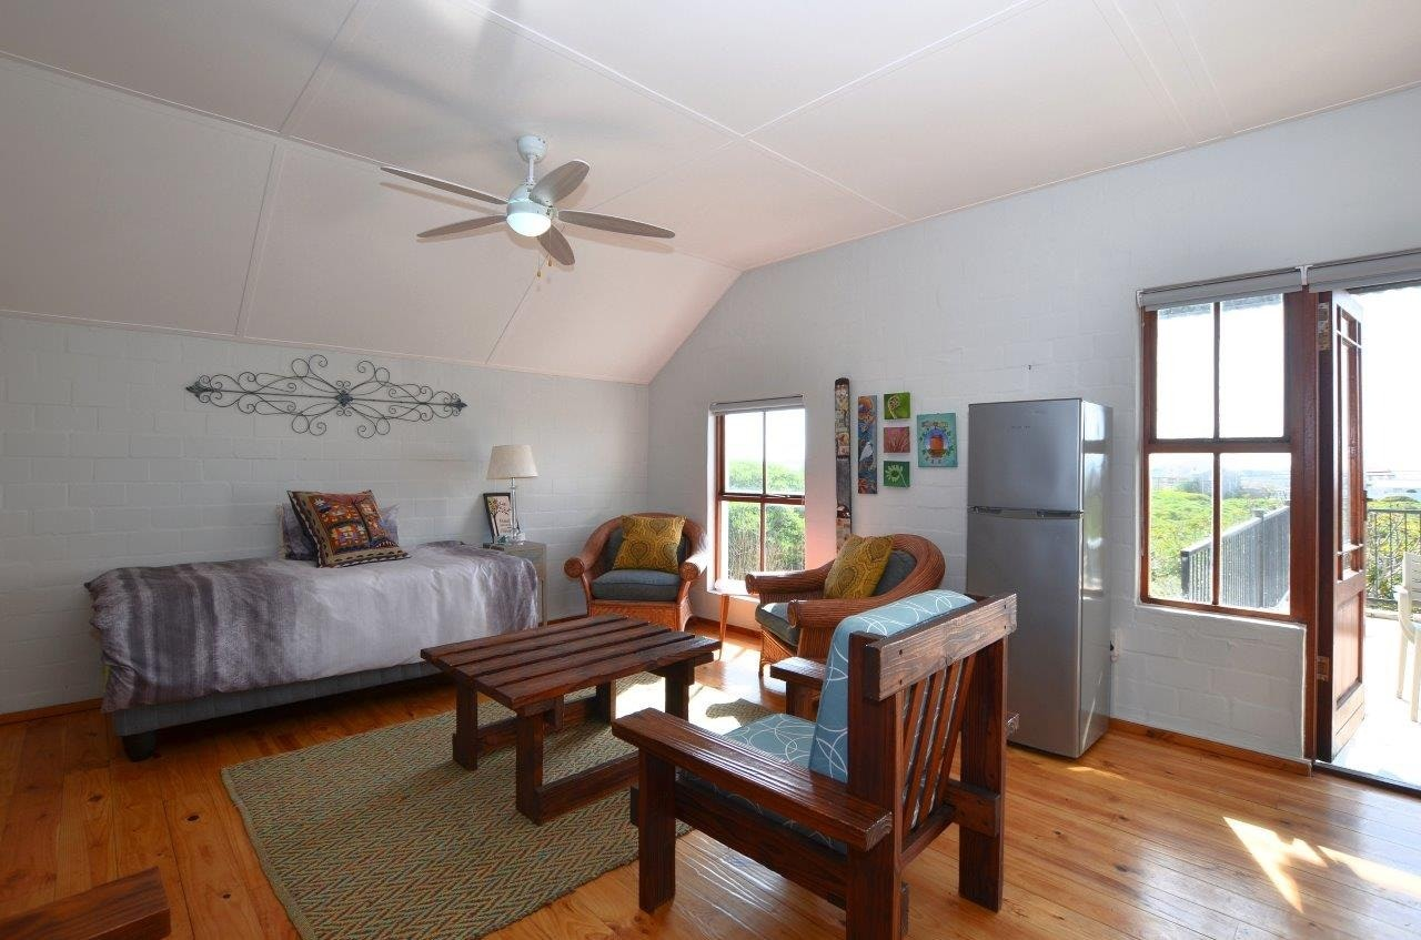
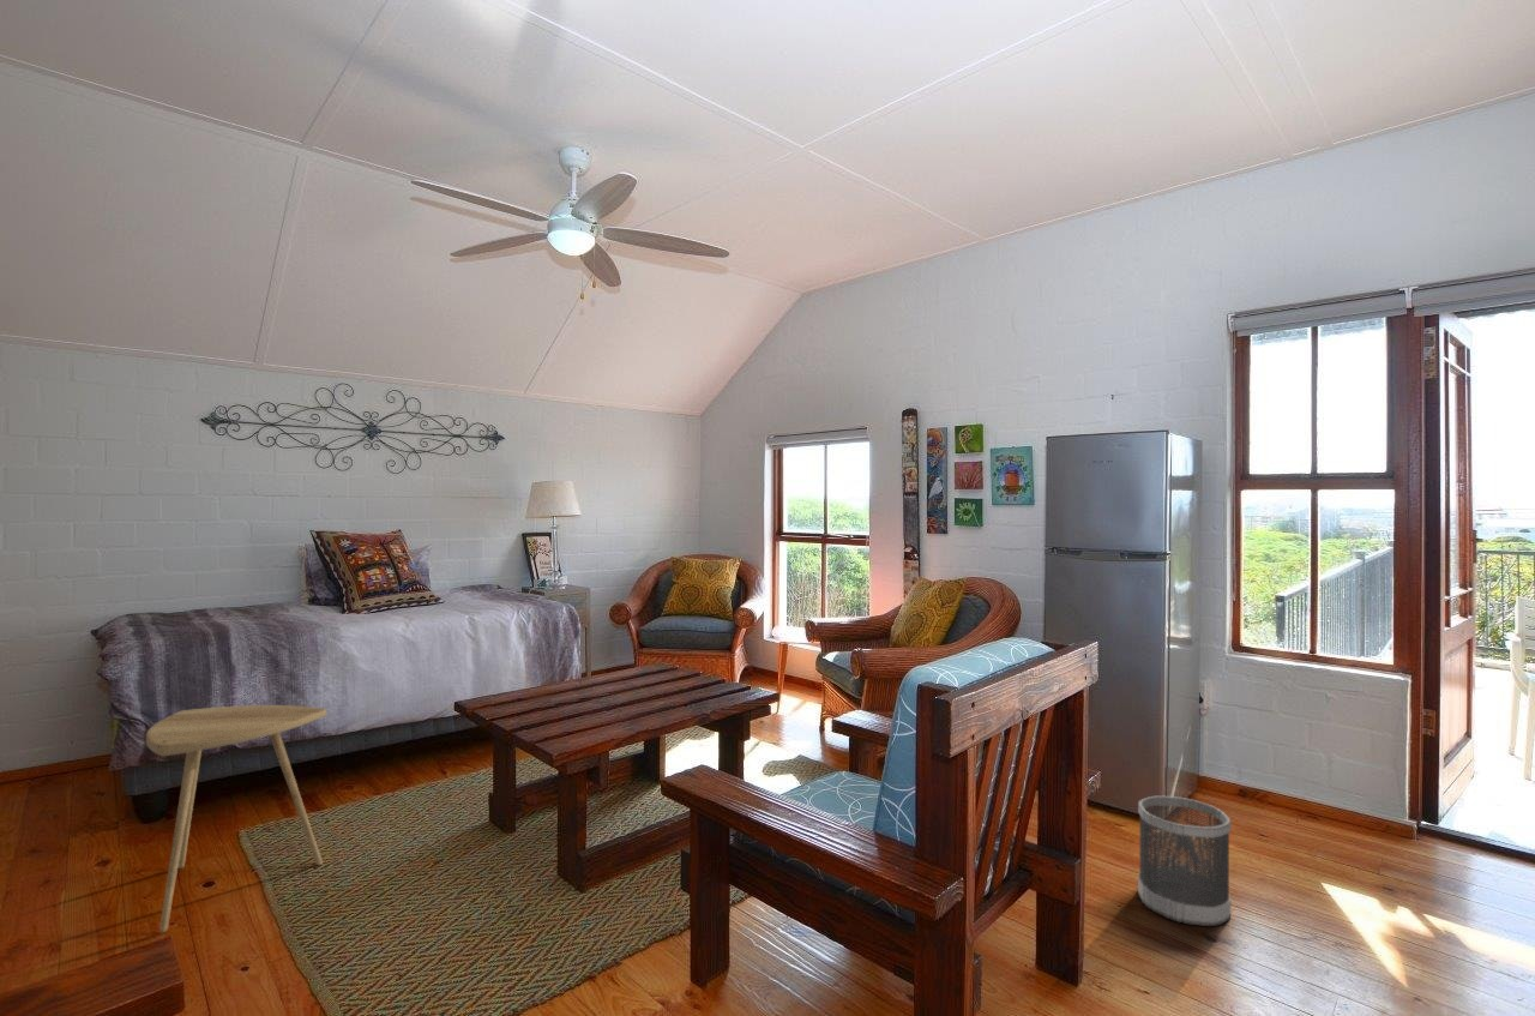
+ wastebasket (1182, 856)
+ side table (194, 793)
